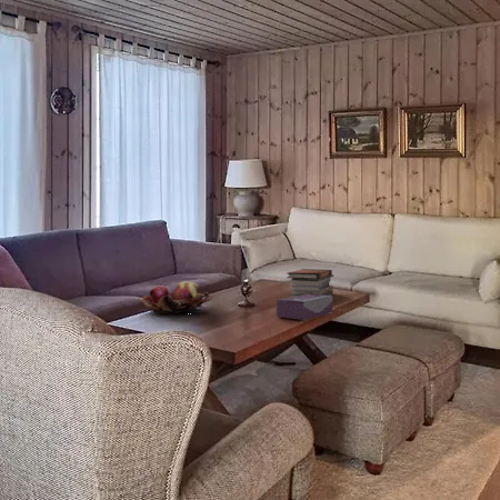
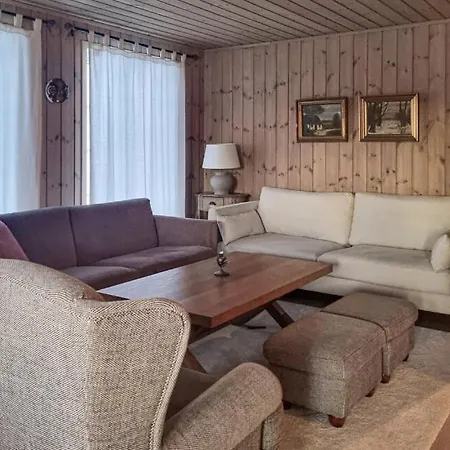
- fruit basket (178, 297)
- book stack (310, 283)
- tissue box (304, 306)
